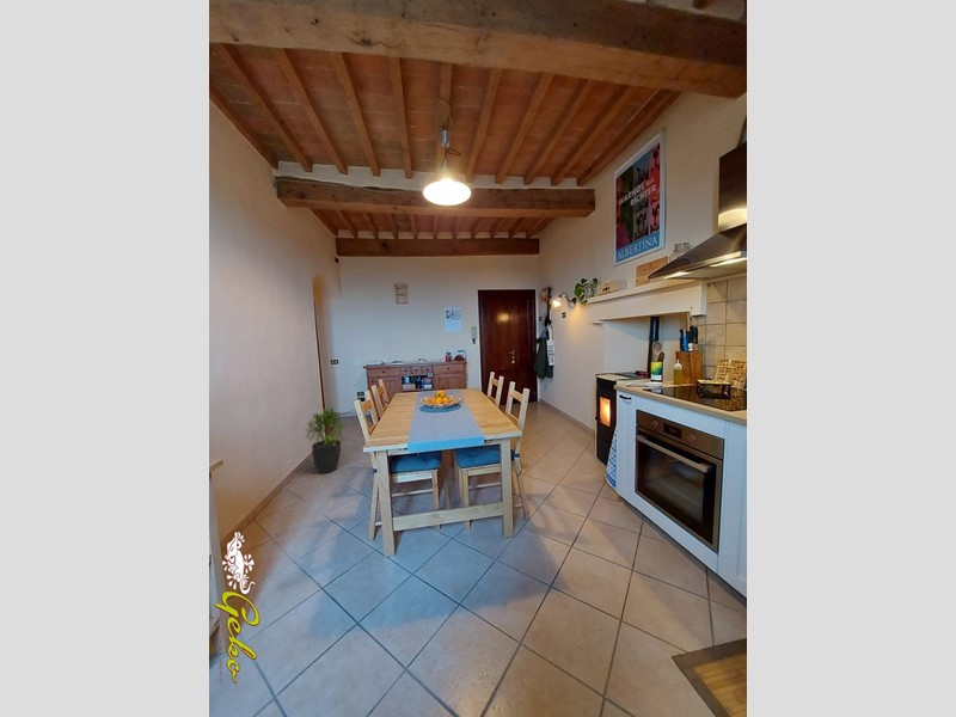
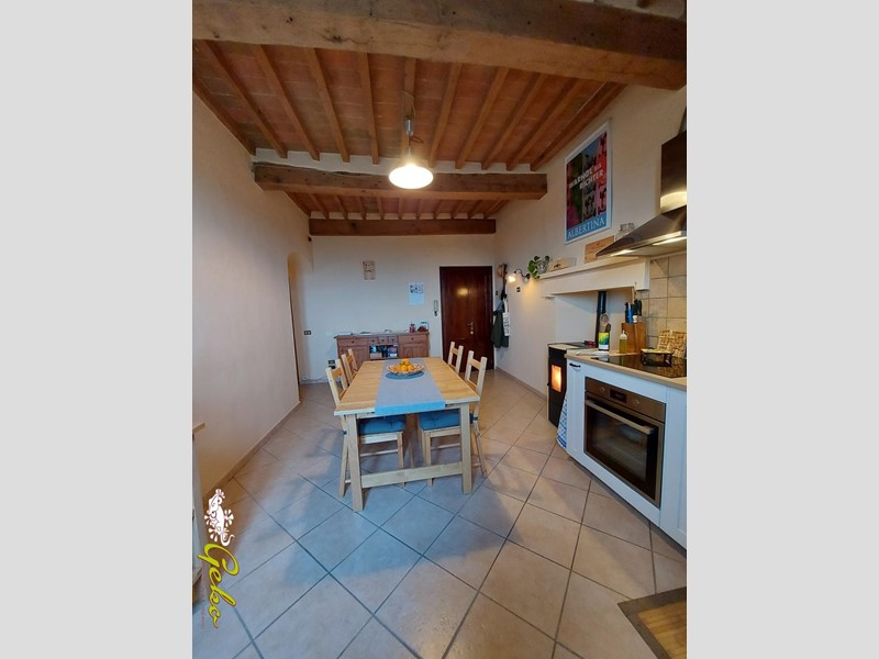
- potted plant (325, 439)
